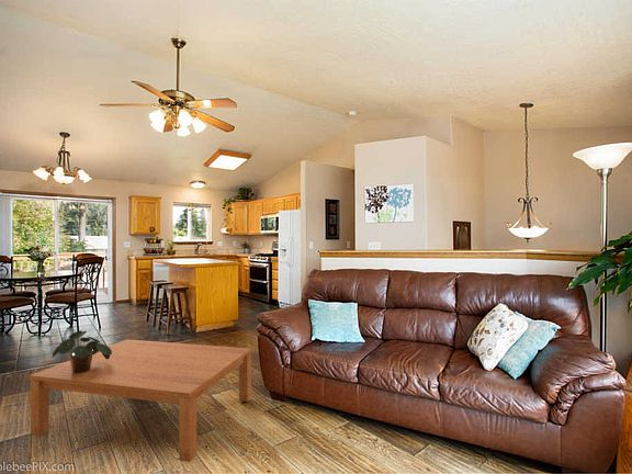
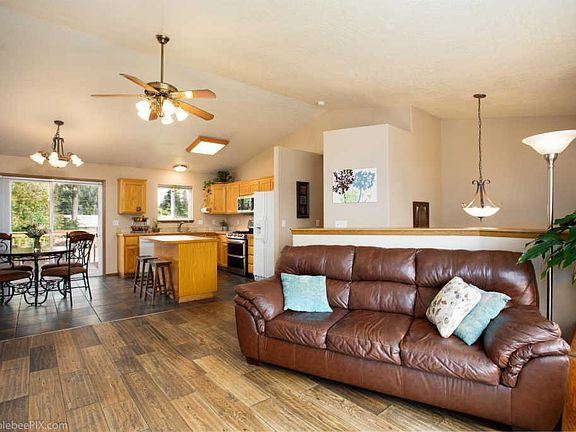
- potted plant (83, 350)
- coffee table (151, 387)
